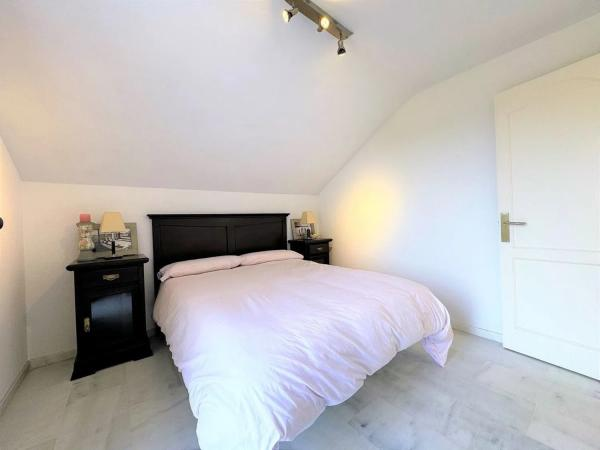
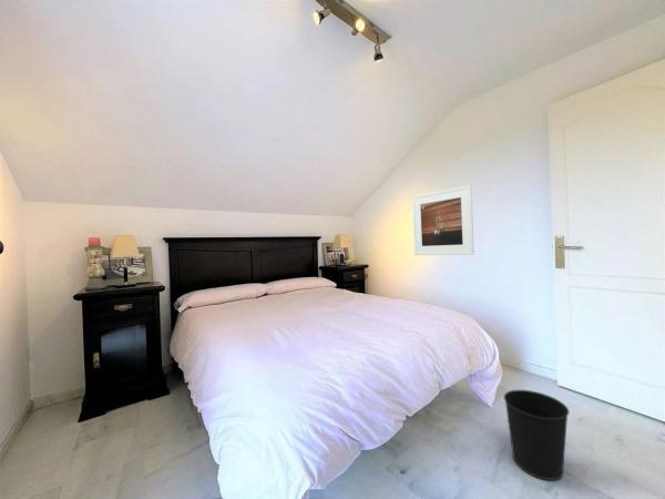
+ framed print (440, 223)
+ wastebasket (535, 432)
